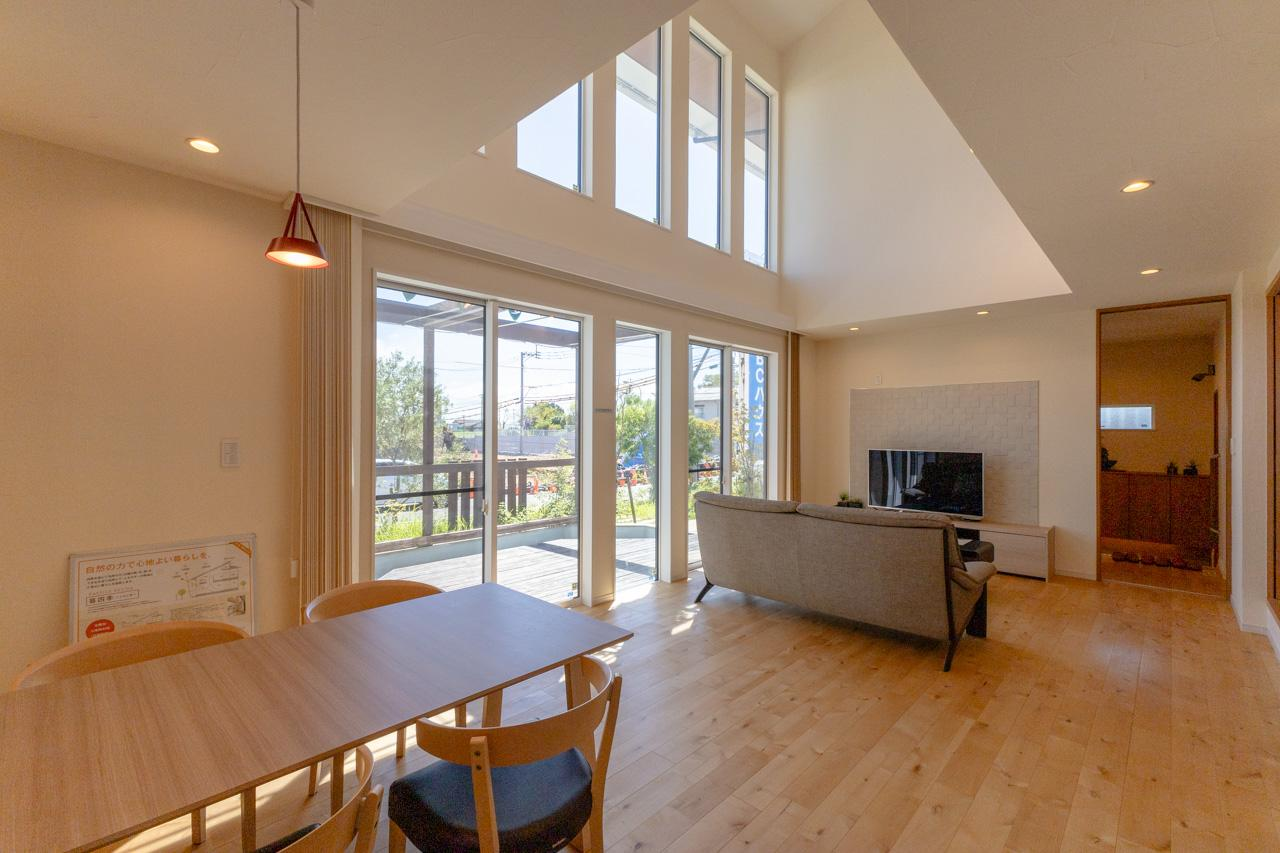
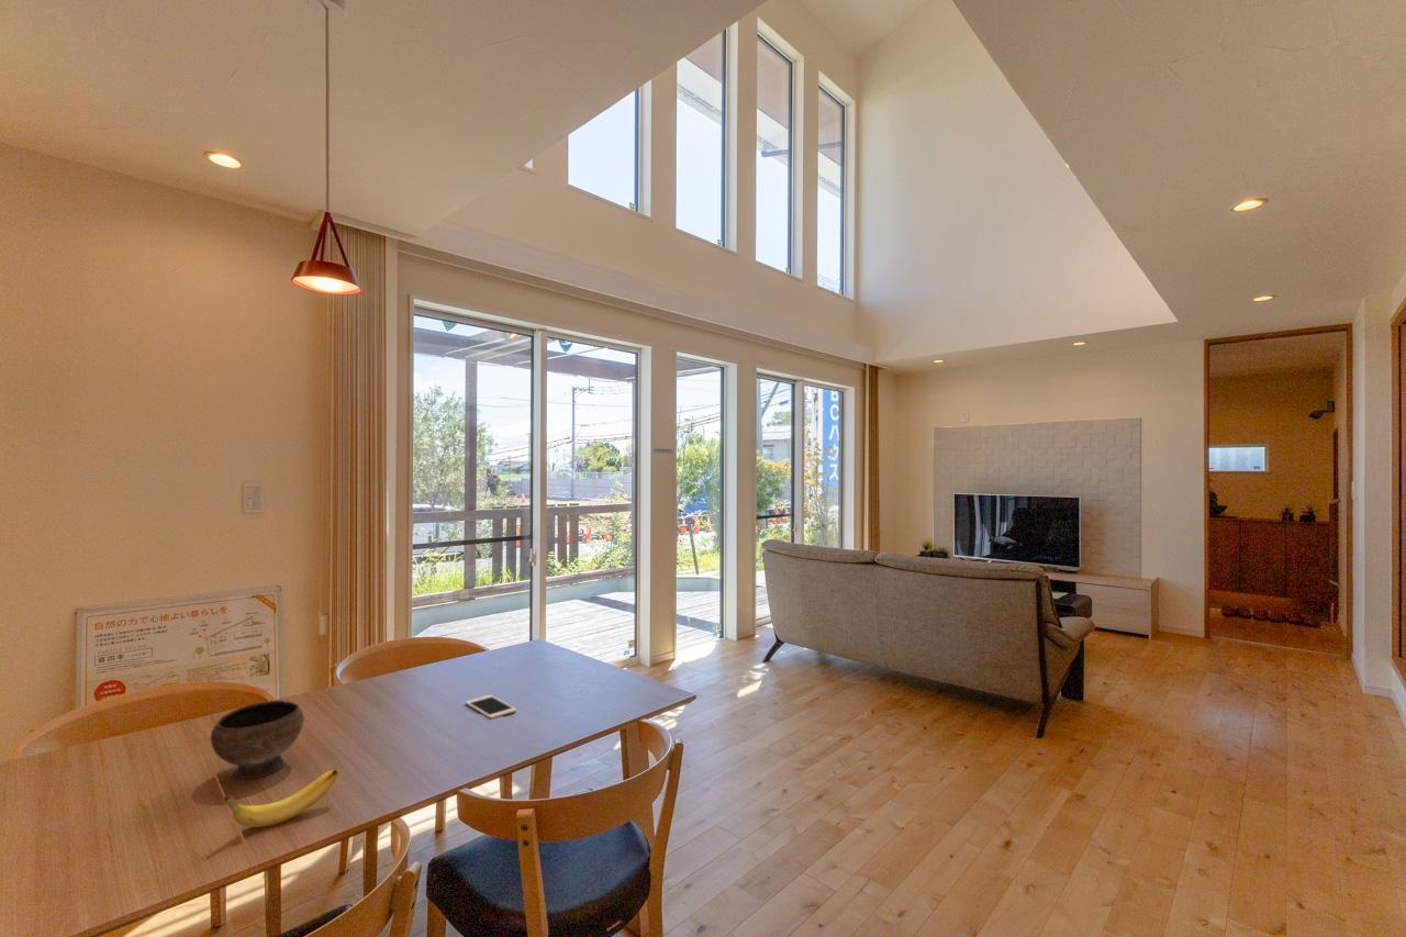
+ bowl (258, 740)
+ cell phone (490, 705)
+ banana (284, 799)
